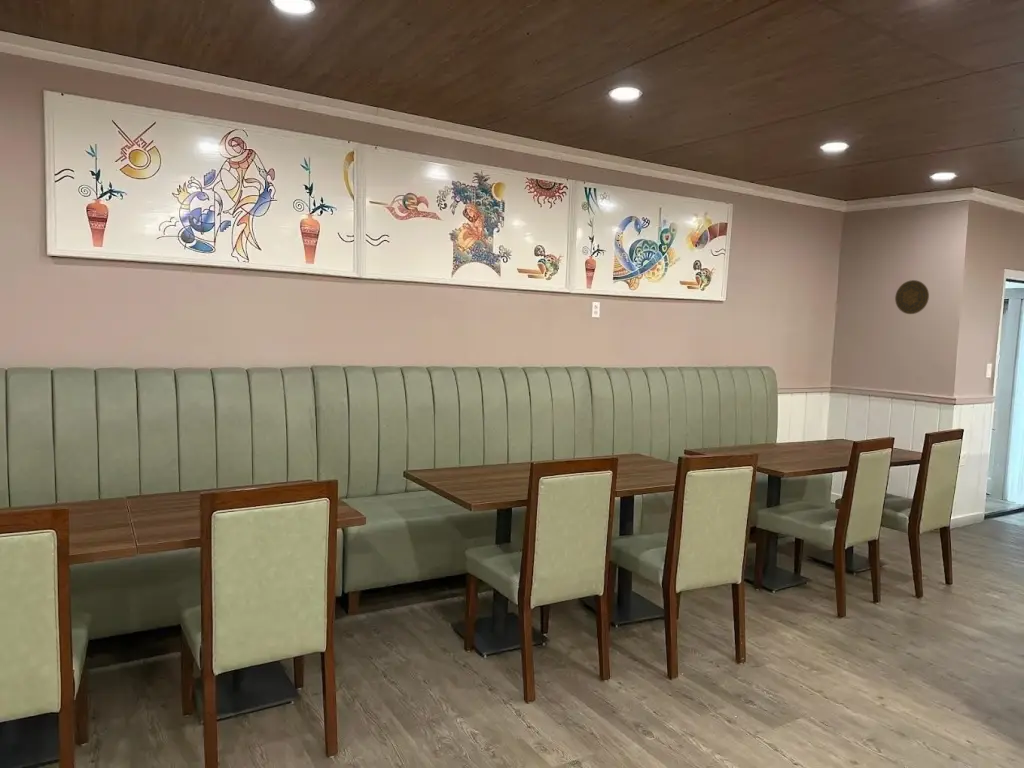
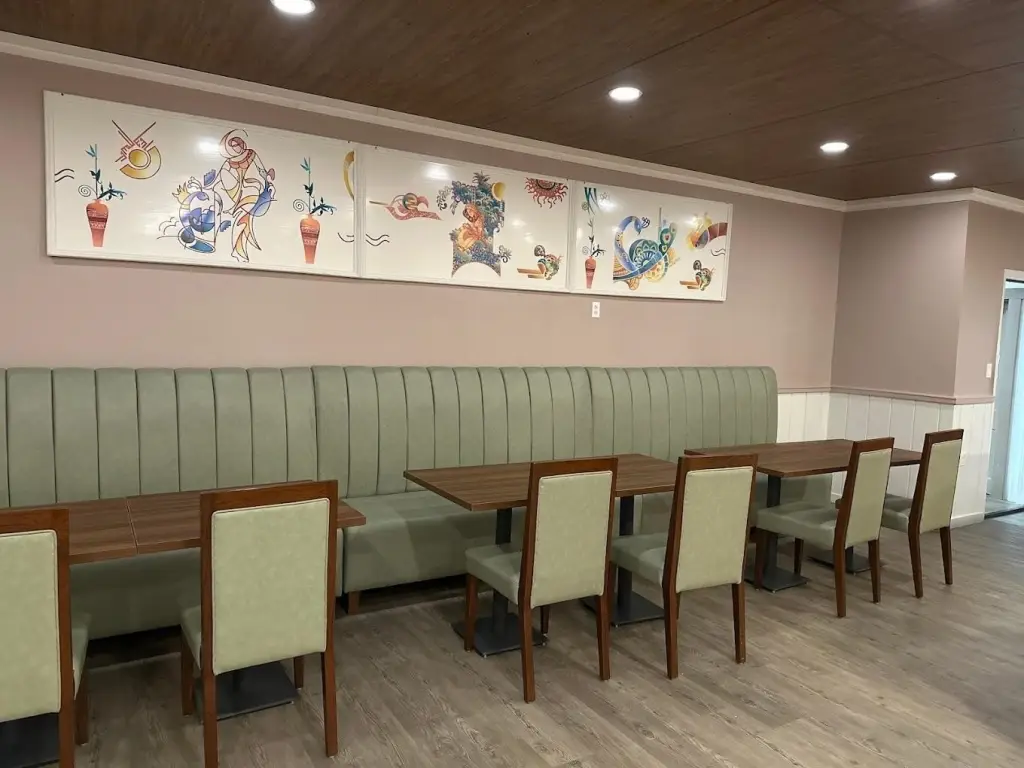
- decorative plate (911, 297)
